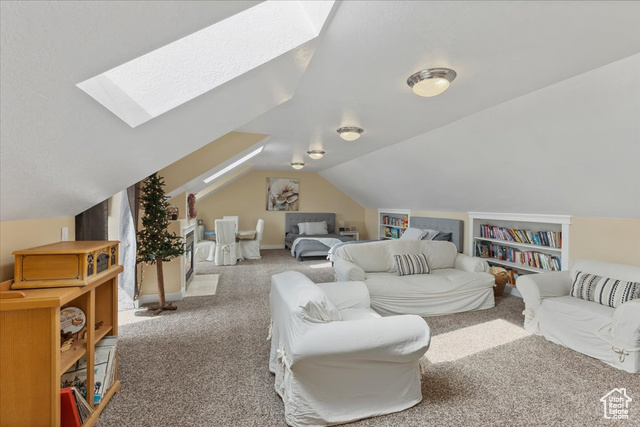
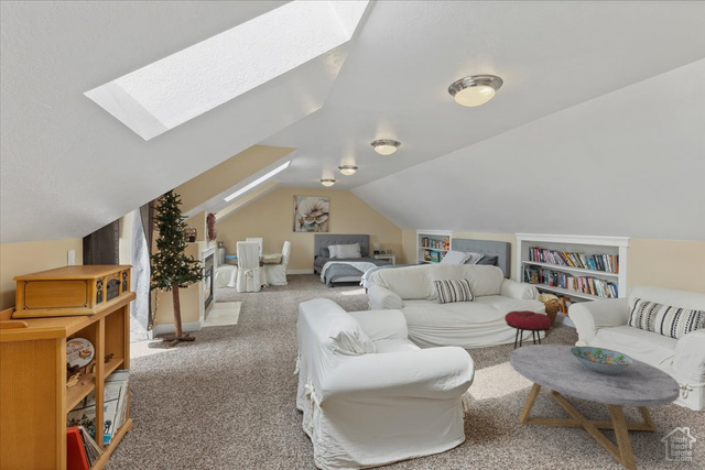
+ coffee table (585, 395)
+ stool (533, 339)
+ decorative bowl (600, 362)
